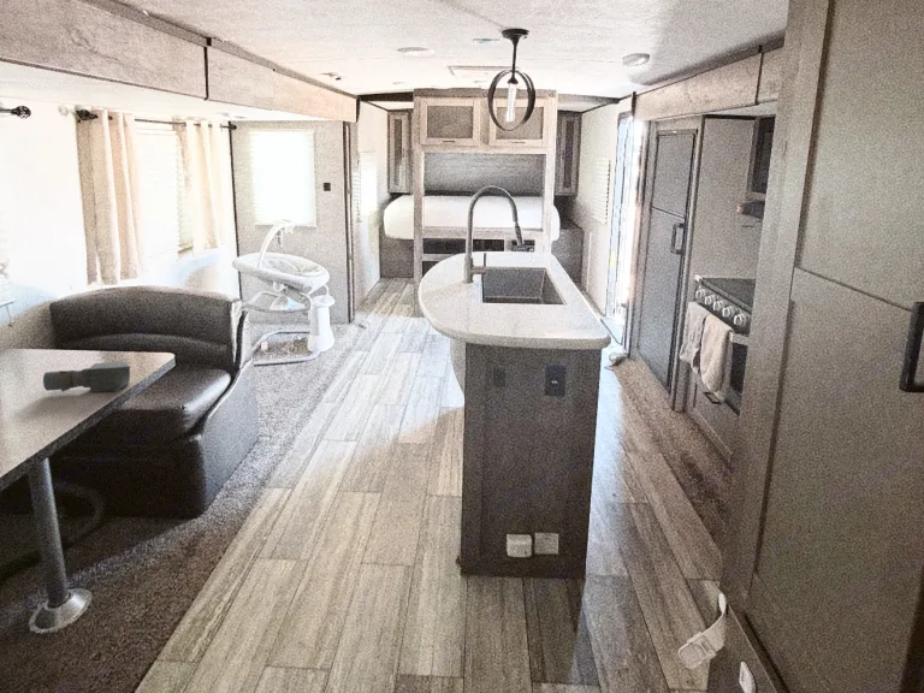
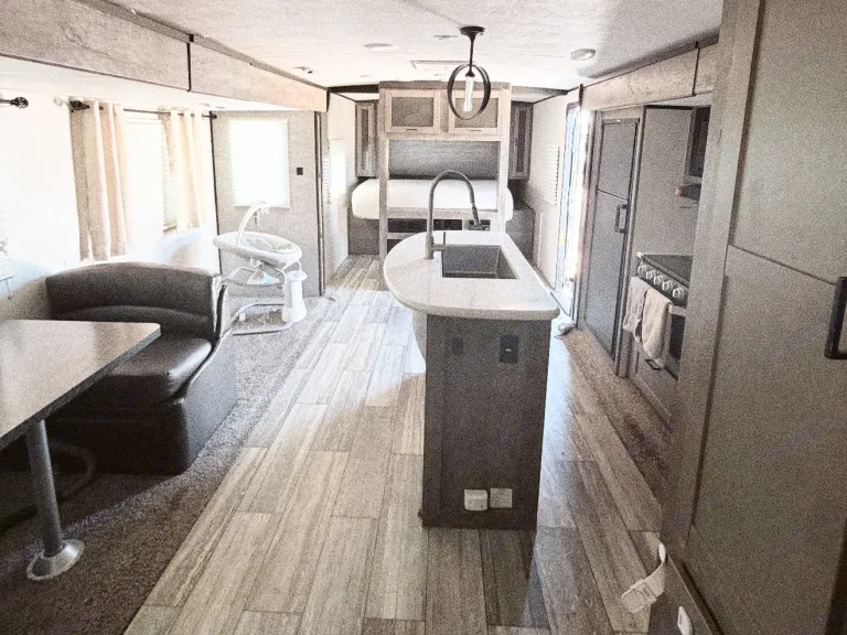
- bust sculpture (89, 377)
